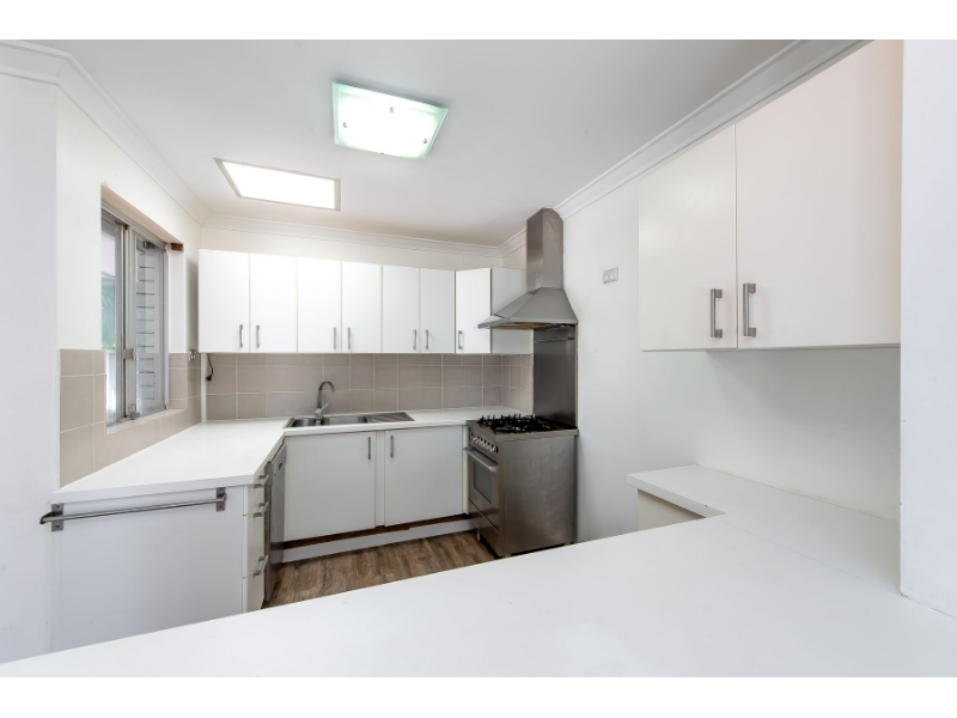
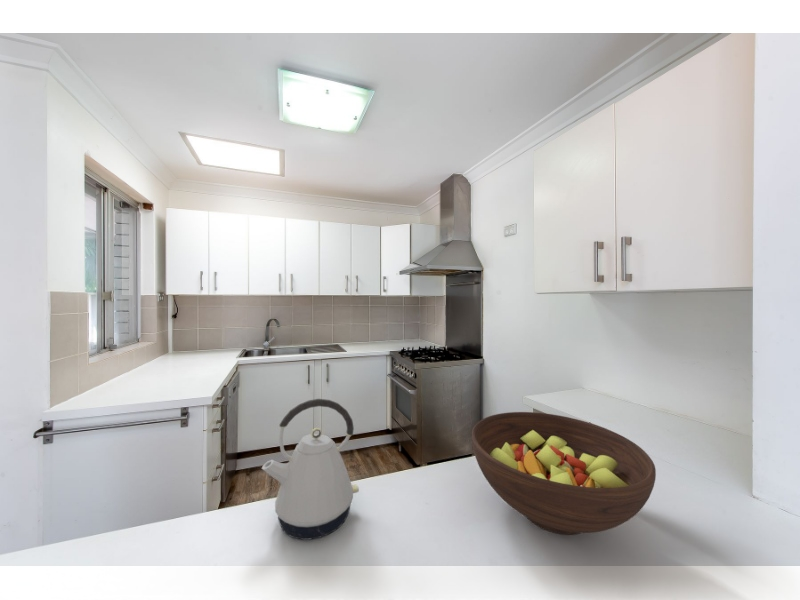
+ kettle (312, 459)
+ fruit bowl (552, 477)
